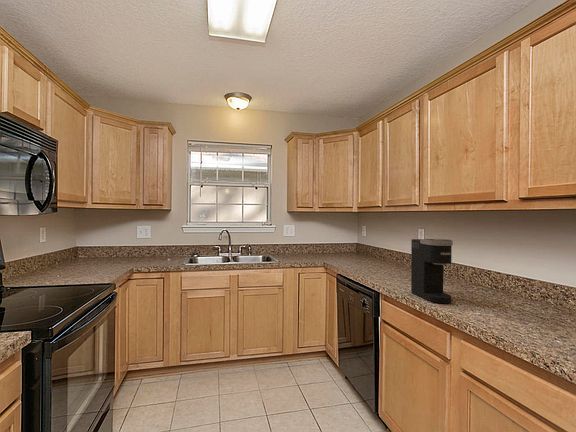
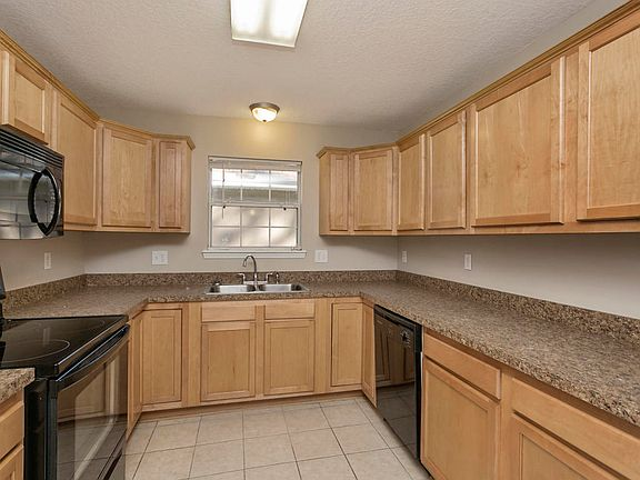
- coffee maker (430, 267)
